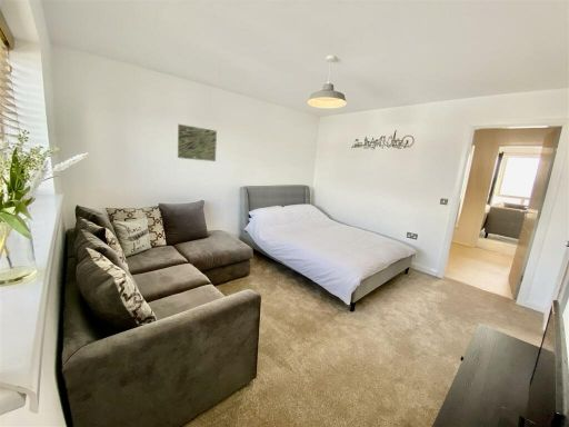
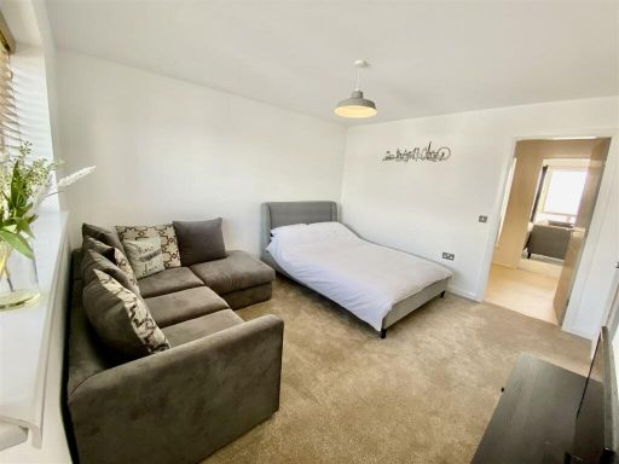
- wall art (198, 143)
